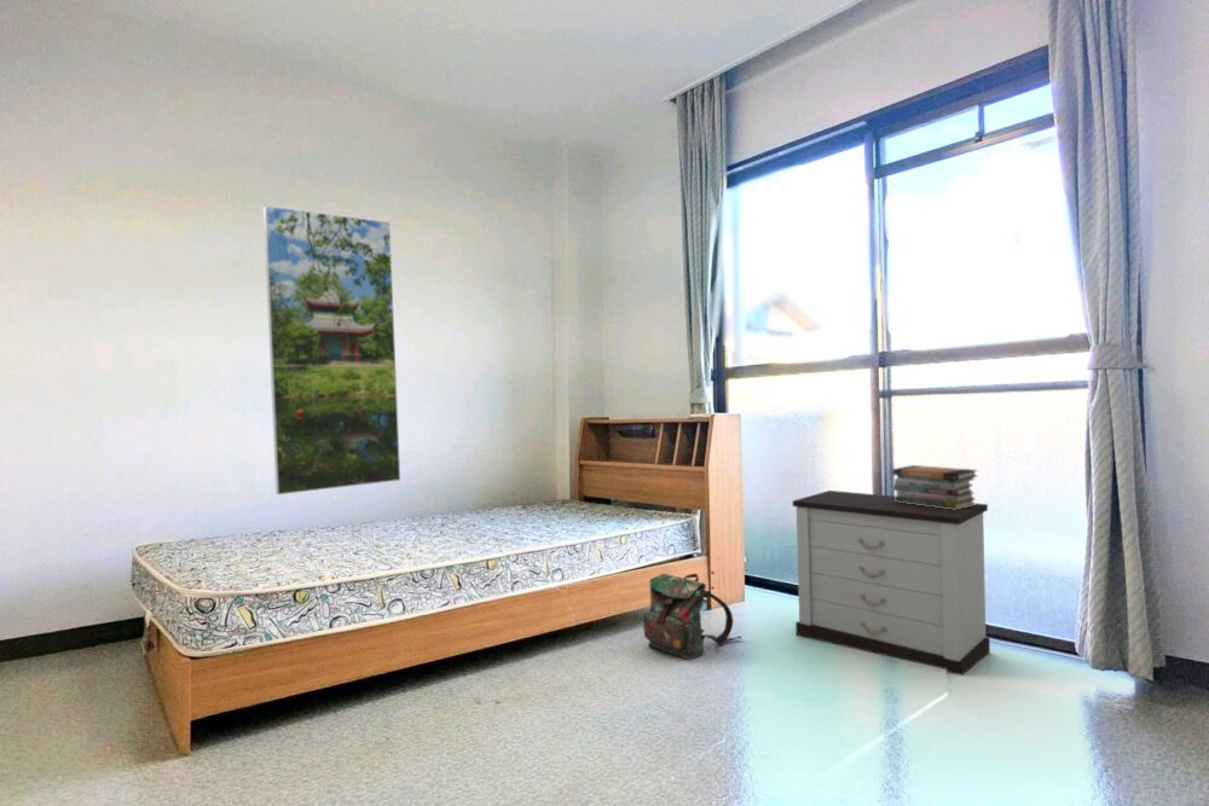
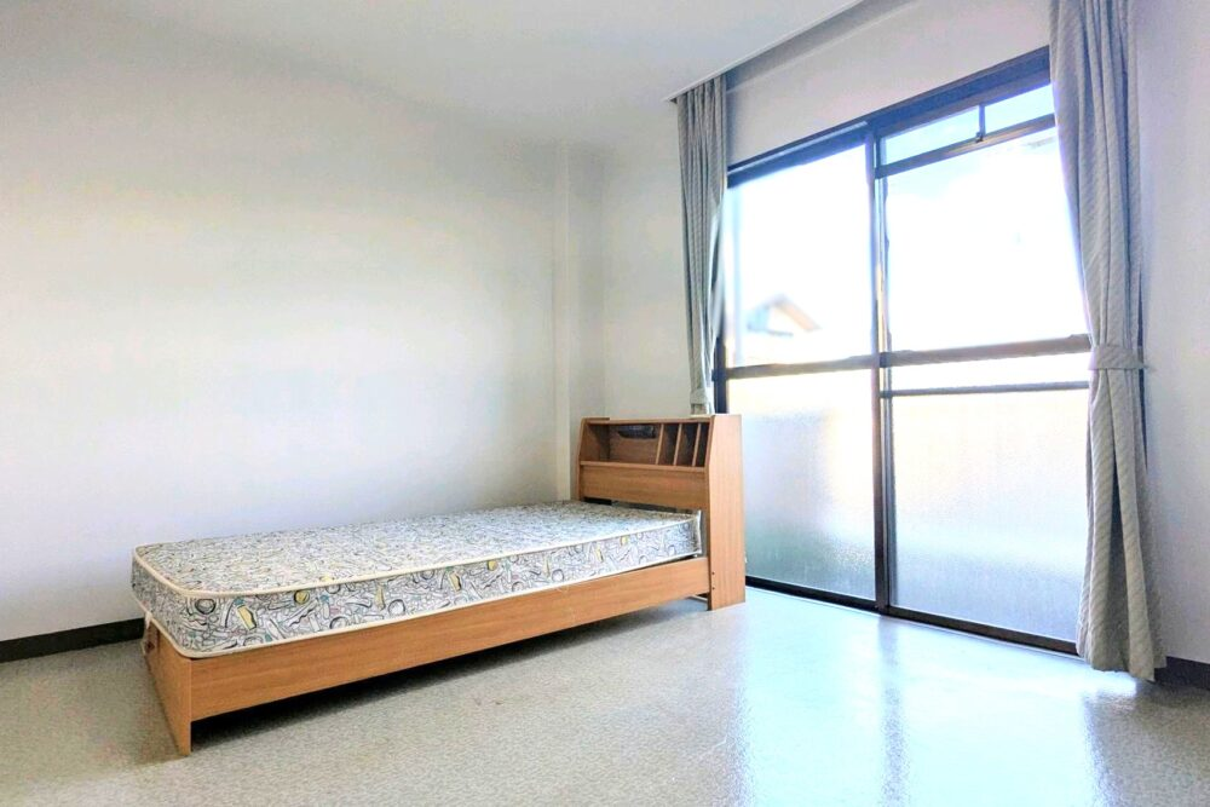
- nightstand (887, 573)
- backpack (692, 610)
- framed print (335, 350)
- book stack (933, 486)
